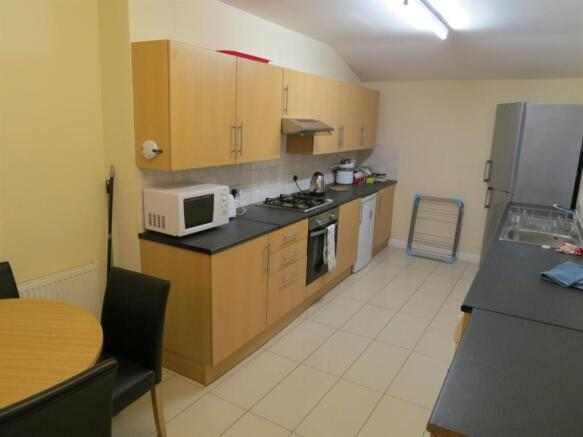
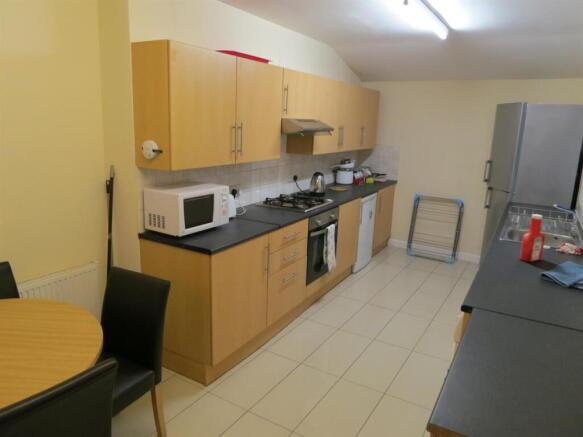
+ soap bottle (533, 237)
